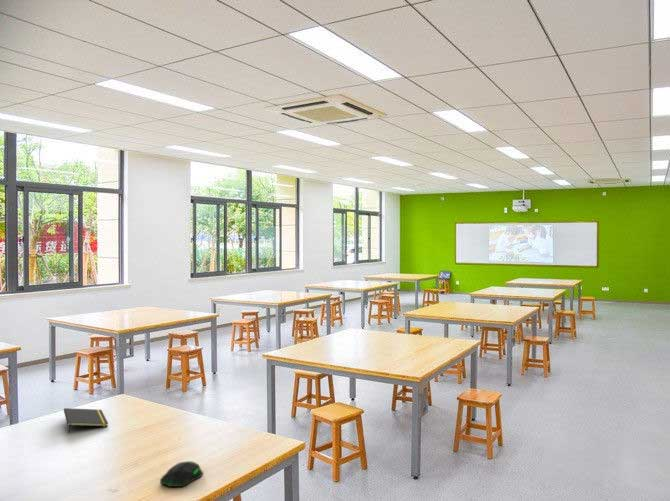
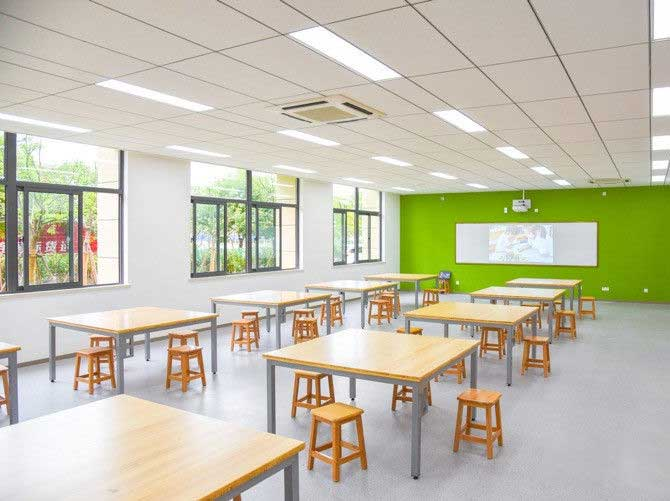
- computer mouse (184, 471)
- notepad (85, 417)
